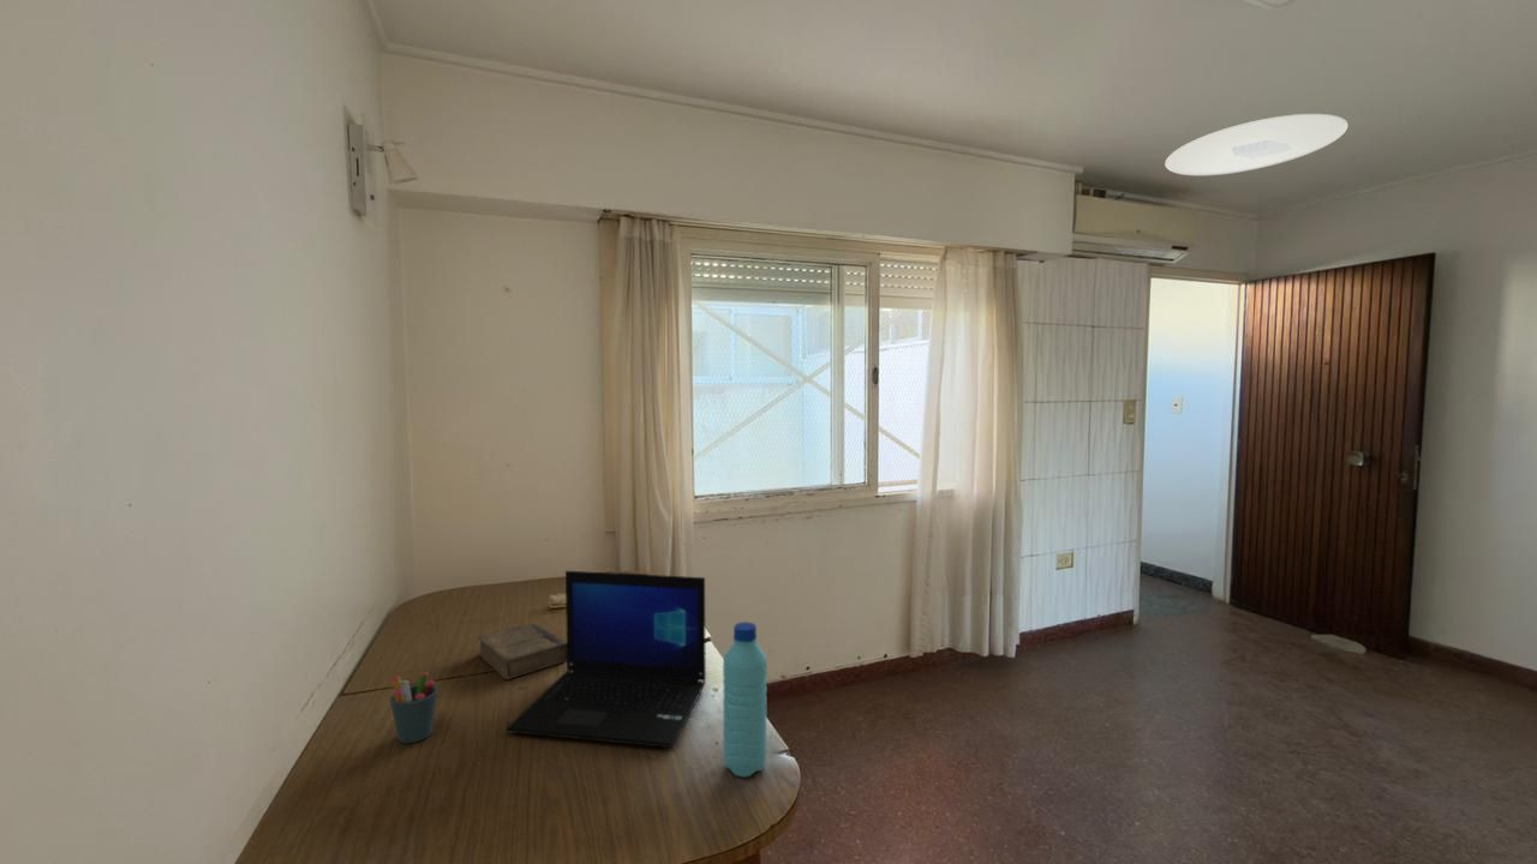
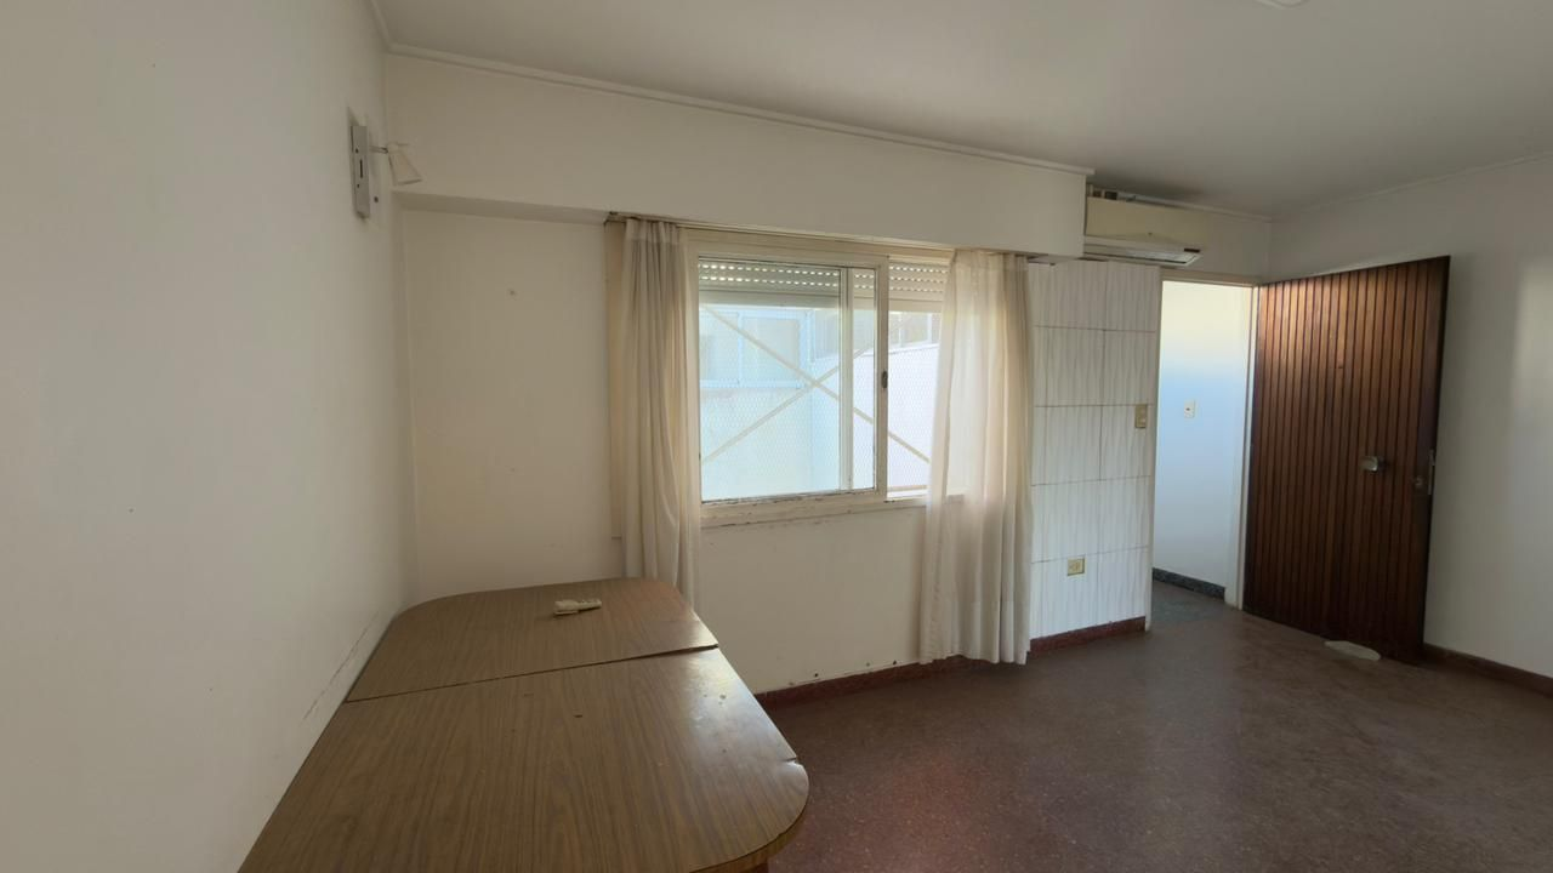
- laptop (612, 649)
- water bottle (744, 696)
- ceiling light (1249, 140)
- pen holder (413, 702)
- book (519, 644)
